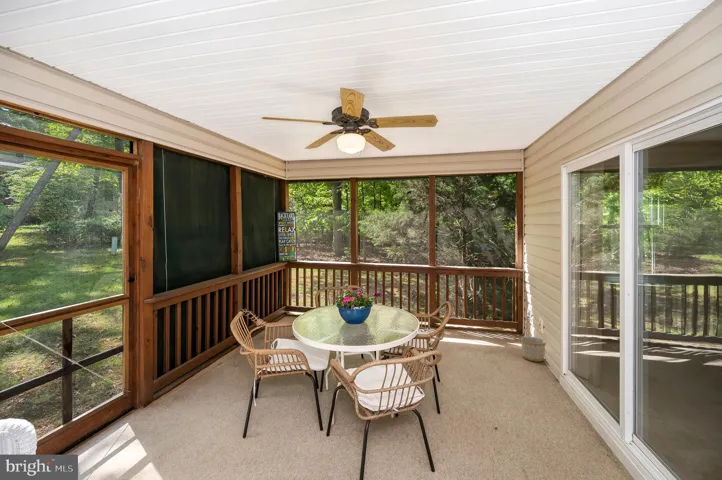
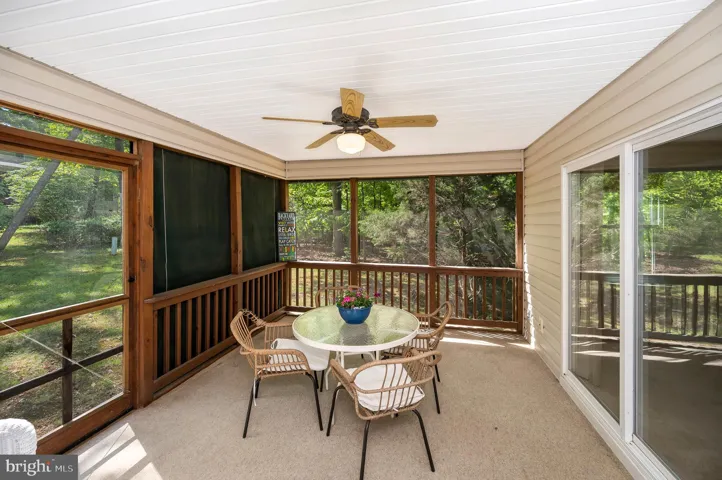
- planter (533, 349)
